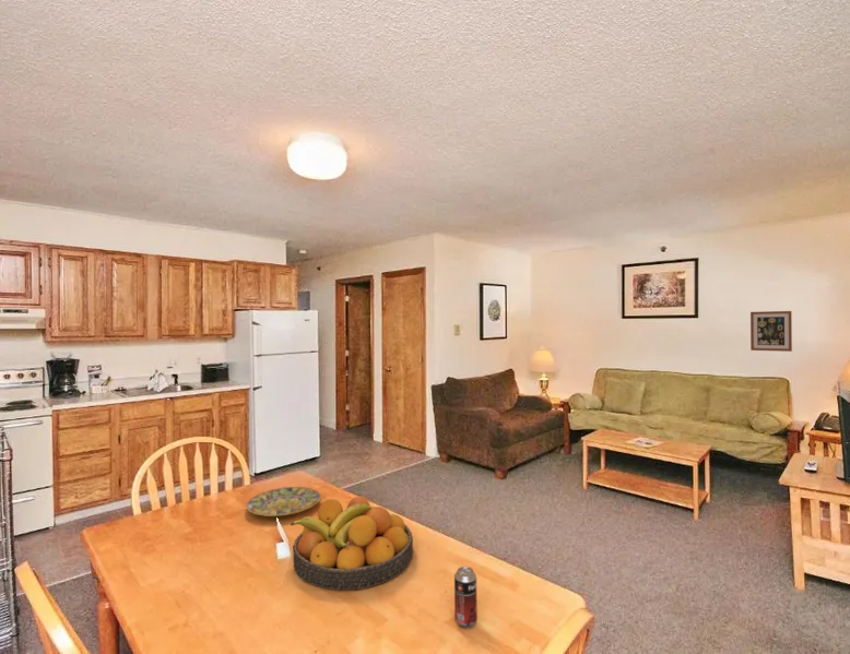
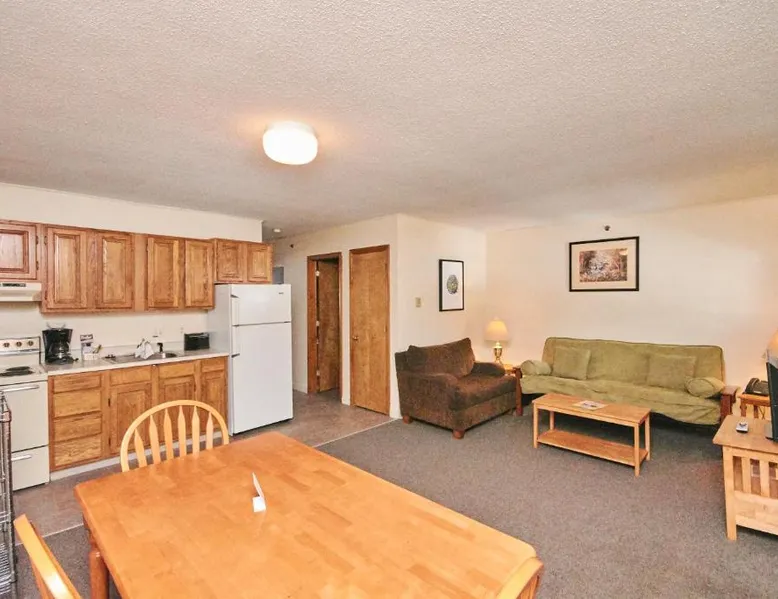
- wall art (770, 331)
- fruit bowl (354, 530)
- beverage can (465, 596)
- plate (284, 503)
